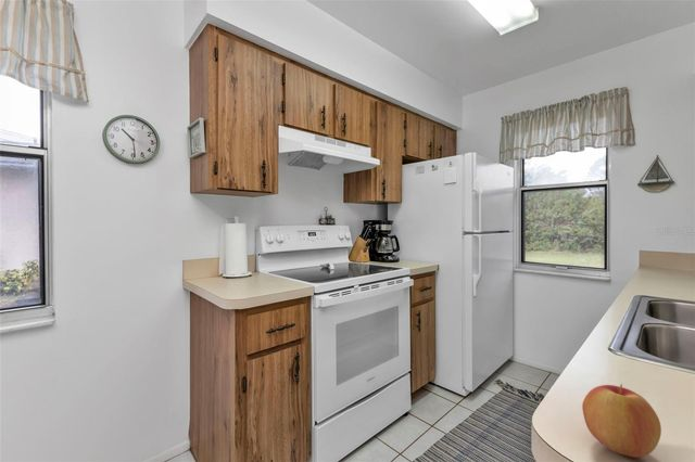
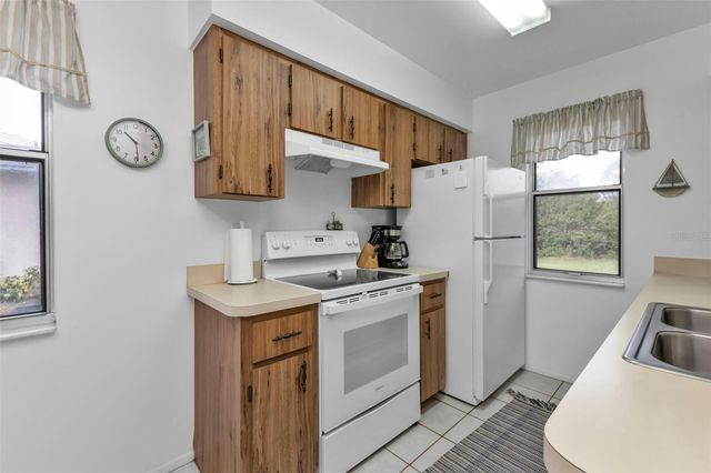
- apple (619, 415)
